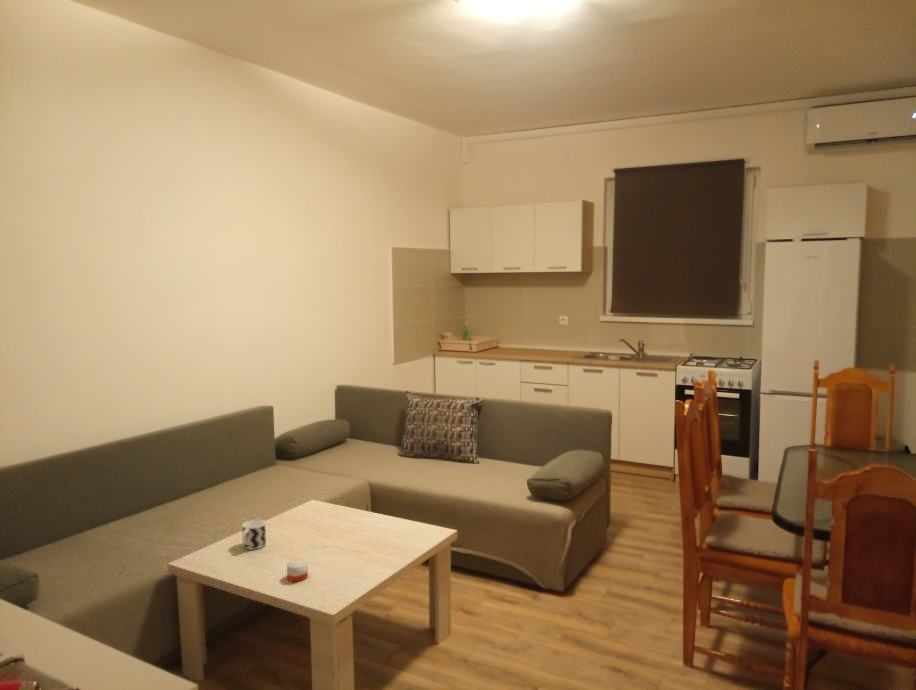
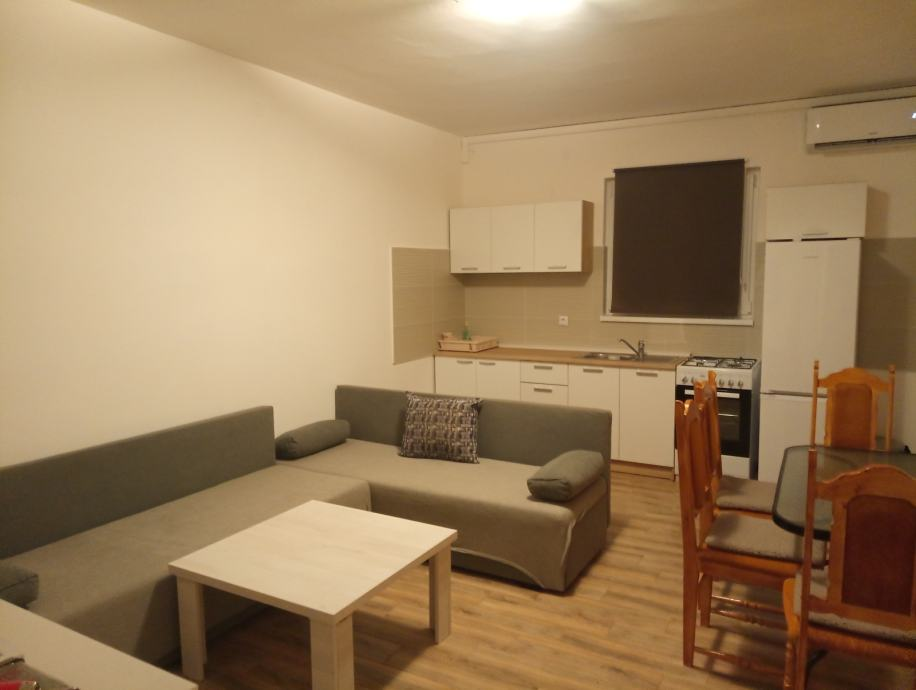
- cup (252, 535)
- candle (297, 563)
